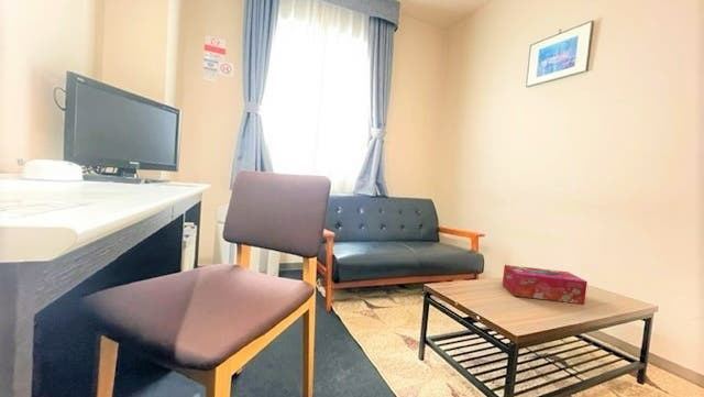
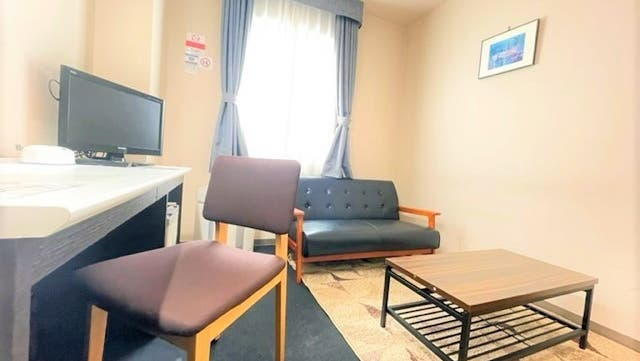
- tissue box (541, 283)
